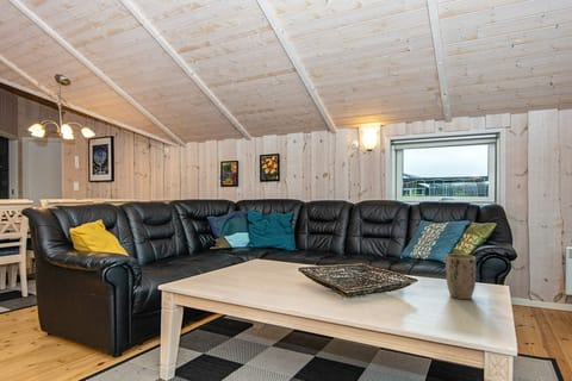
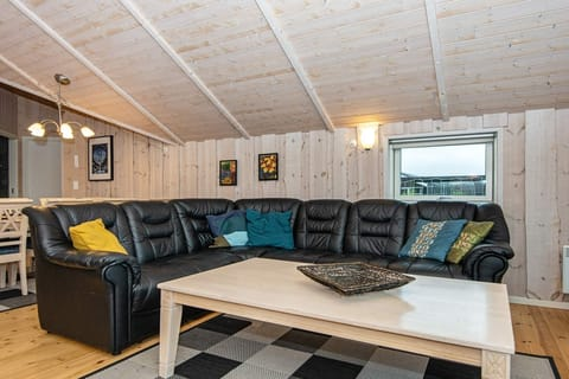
- plant pot (460, 276)
